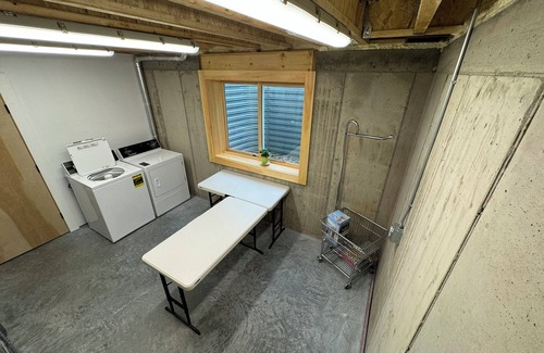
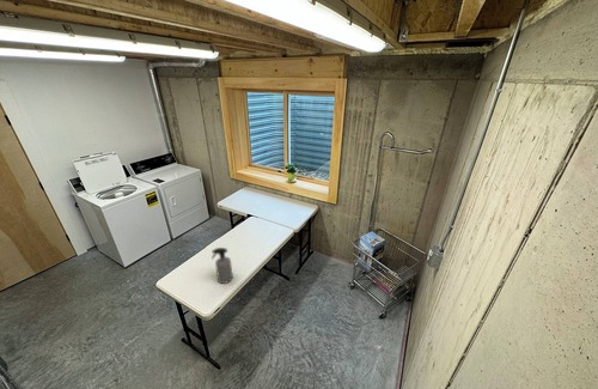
+ spray bottle (221, 263)
